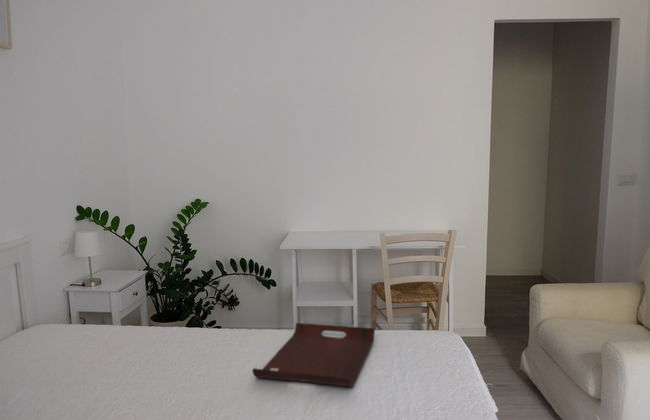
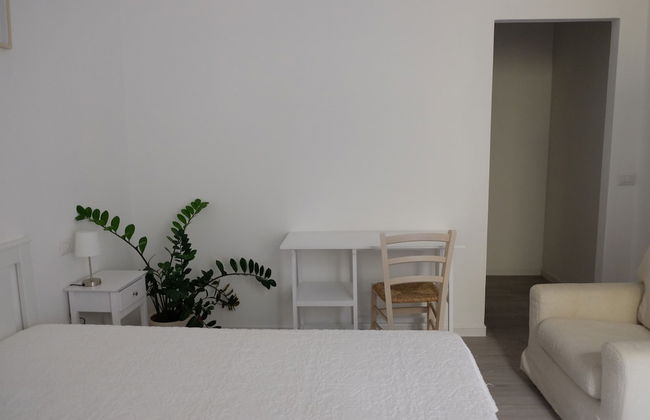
- serving tray (319, 352)
